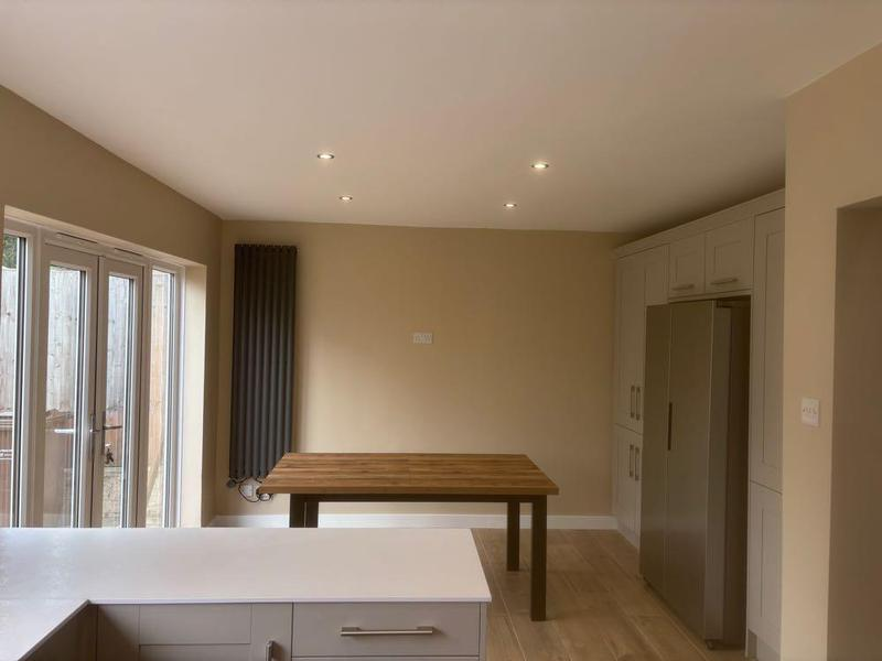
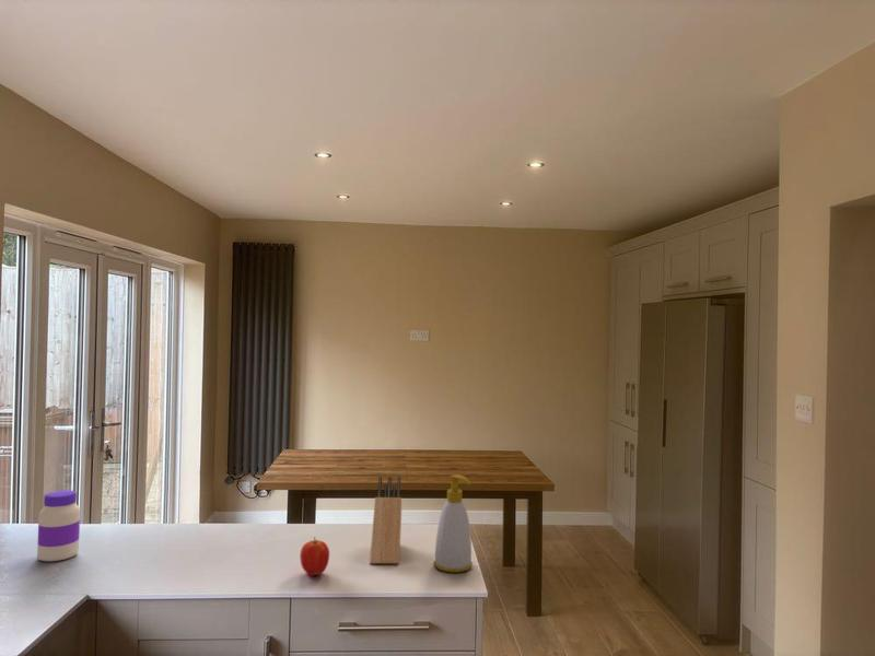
+ soap bottle (454, 520)
+ jar (59, 524)
+ apple (314, 555)
+ knife block (387, 516)
